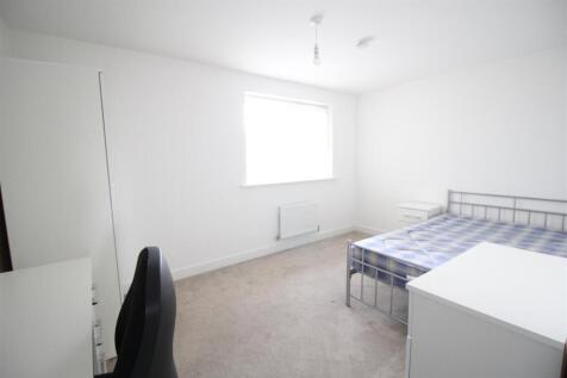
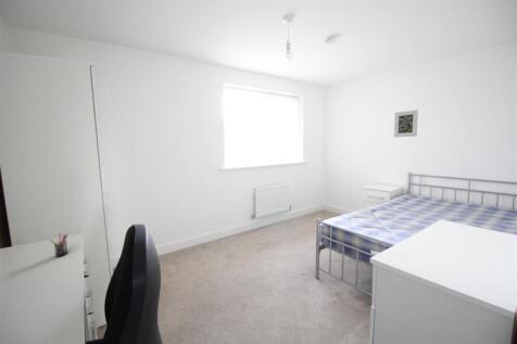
+ pen holder (59, 244)
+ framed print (405, 124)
